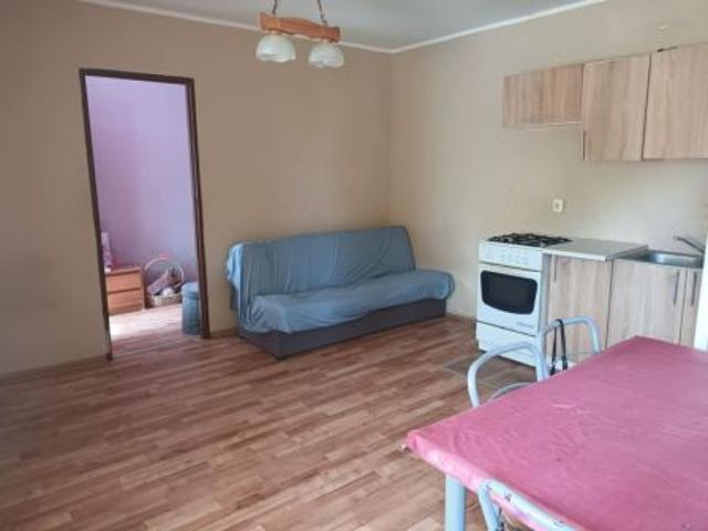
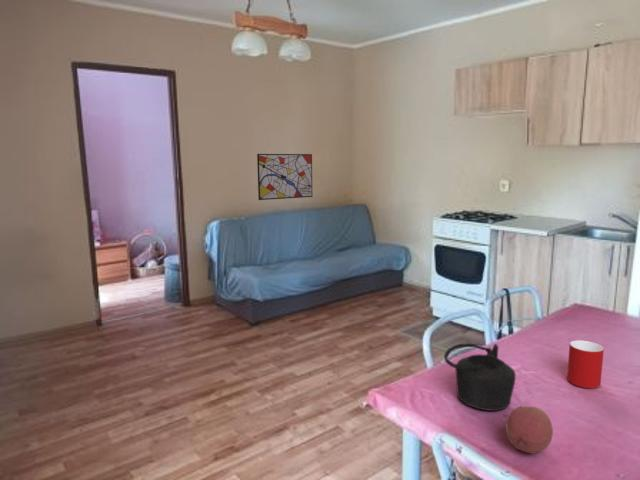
+ teapot (482, 374)
+ cup (583, 361)
+ wall art (286, 176)
+ fruit (529, 428)
